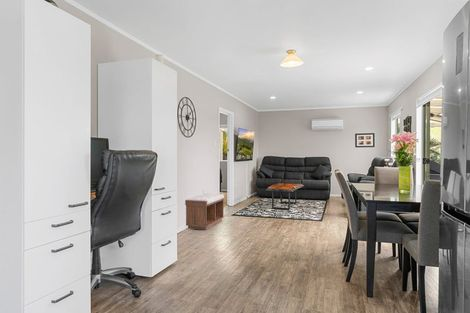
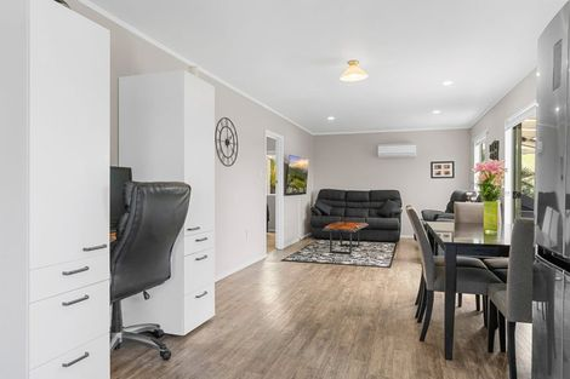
- bench (206, 210)
